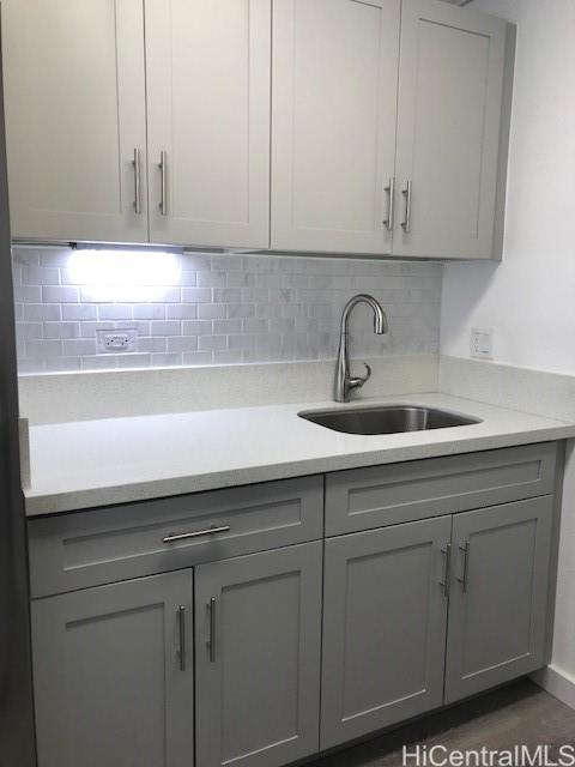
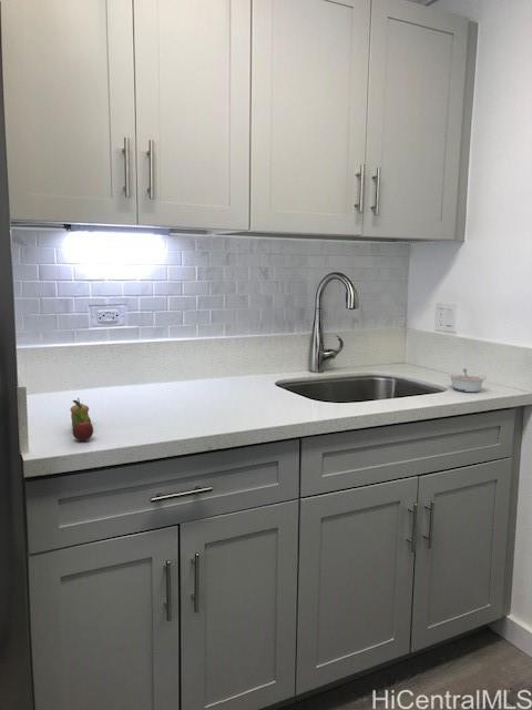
+ legume (466, 381)
+ fruit (81, 416)
